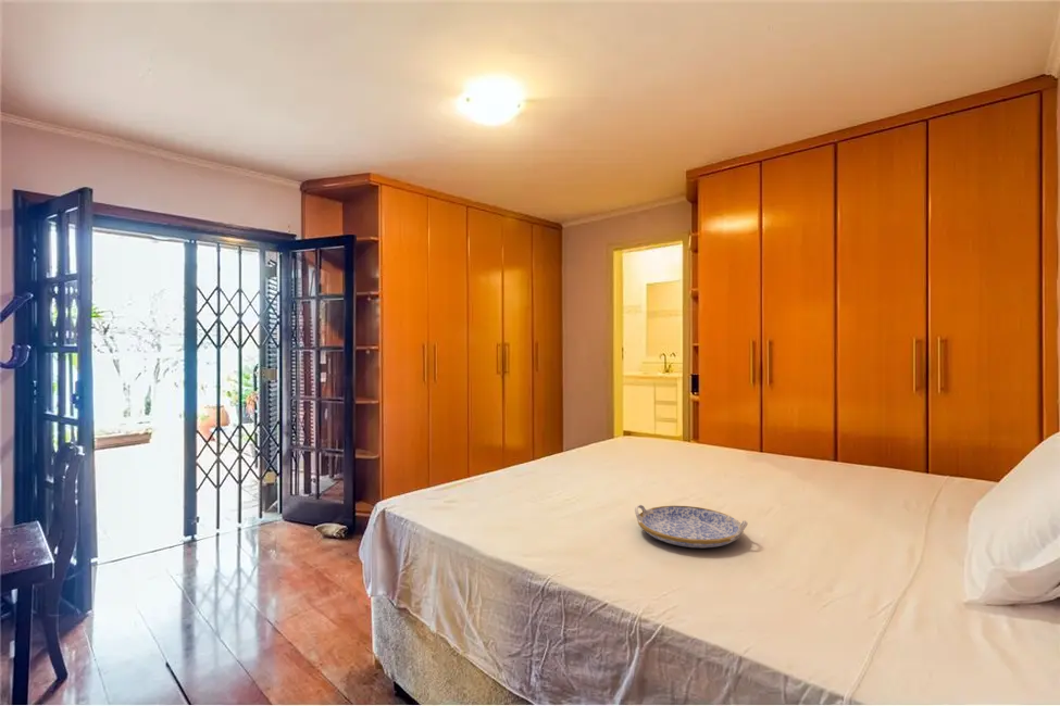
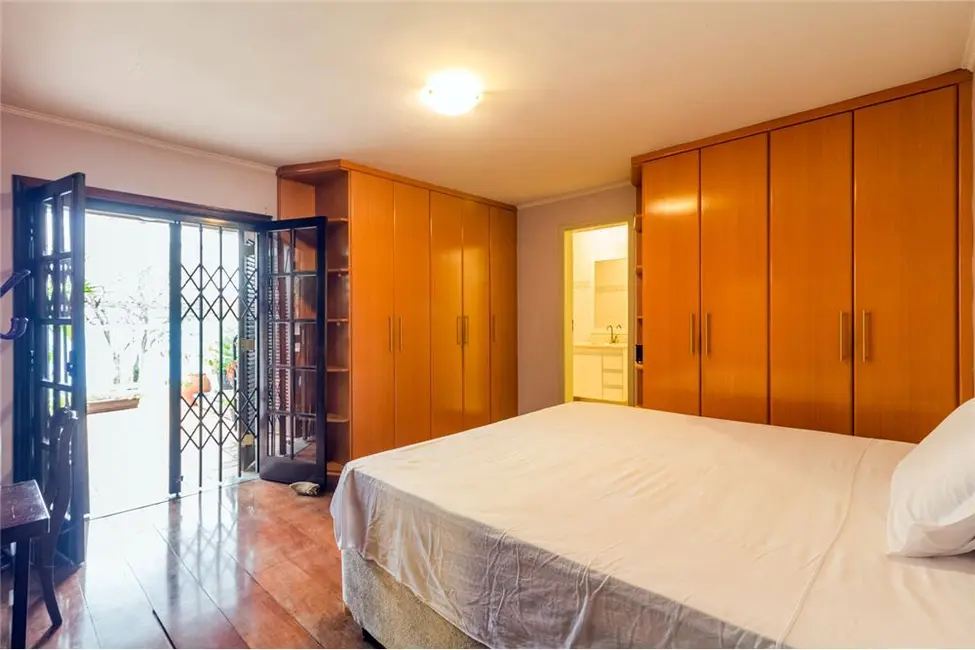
- serving tray (688, 524)
